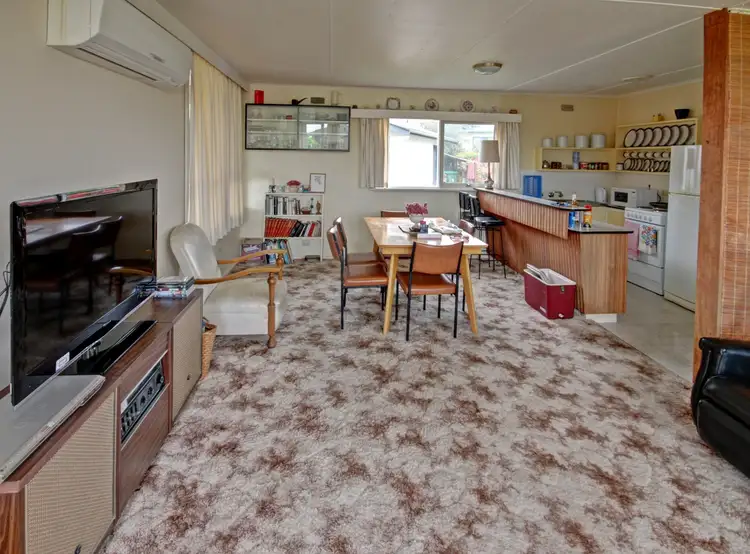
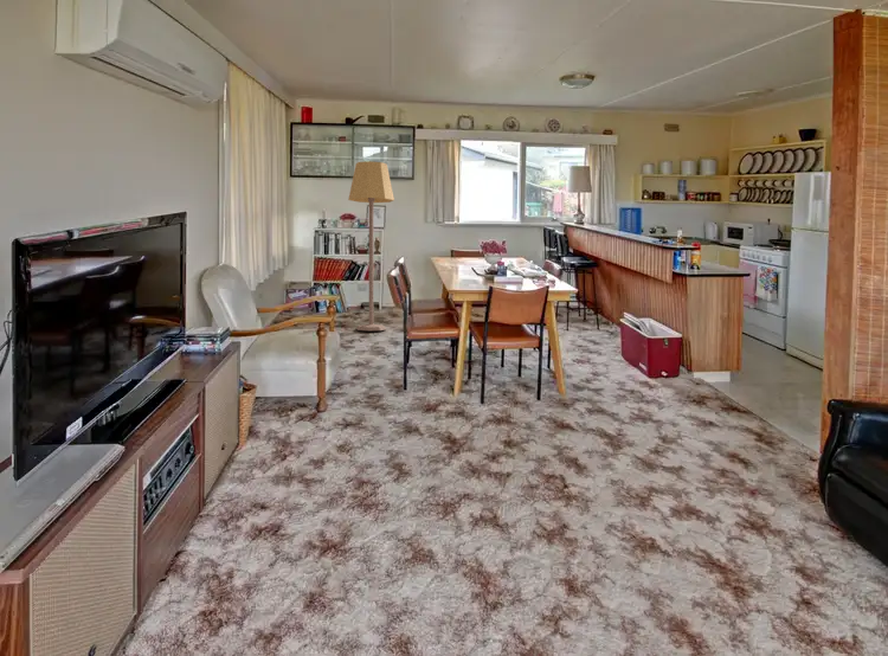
+ lamp (371, 247)
